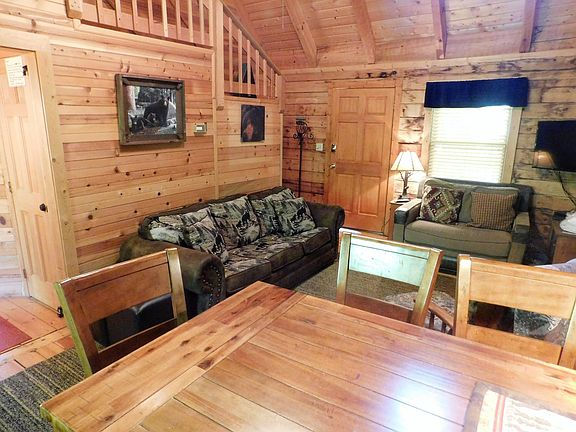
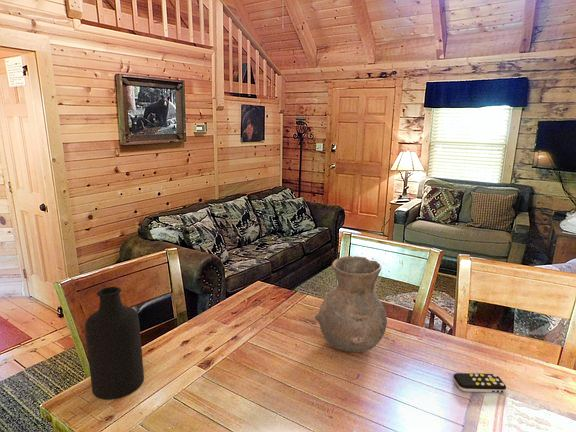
+ remote control (479, 382)
+ bottle (114, 338)
+ vase (353, 306)
